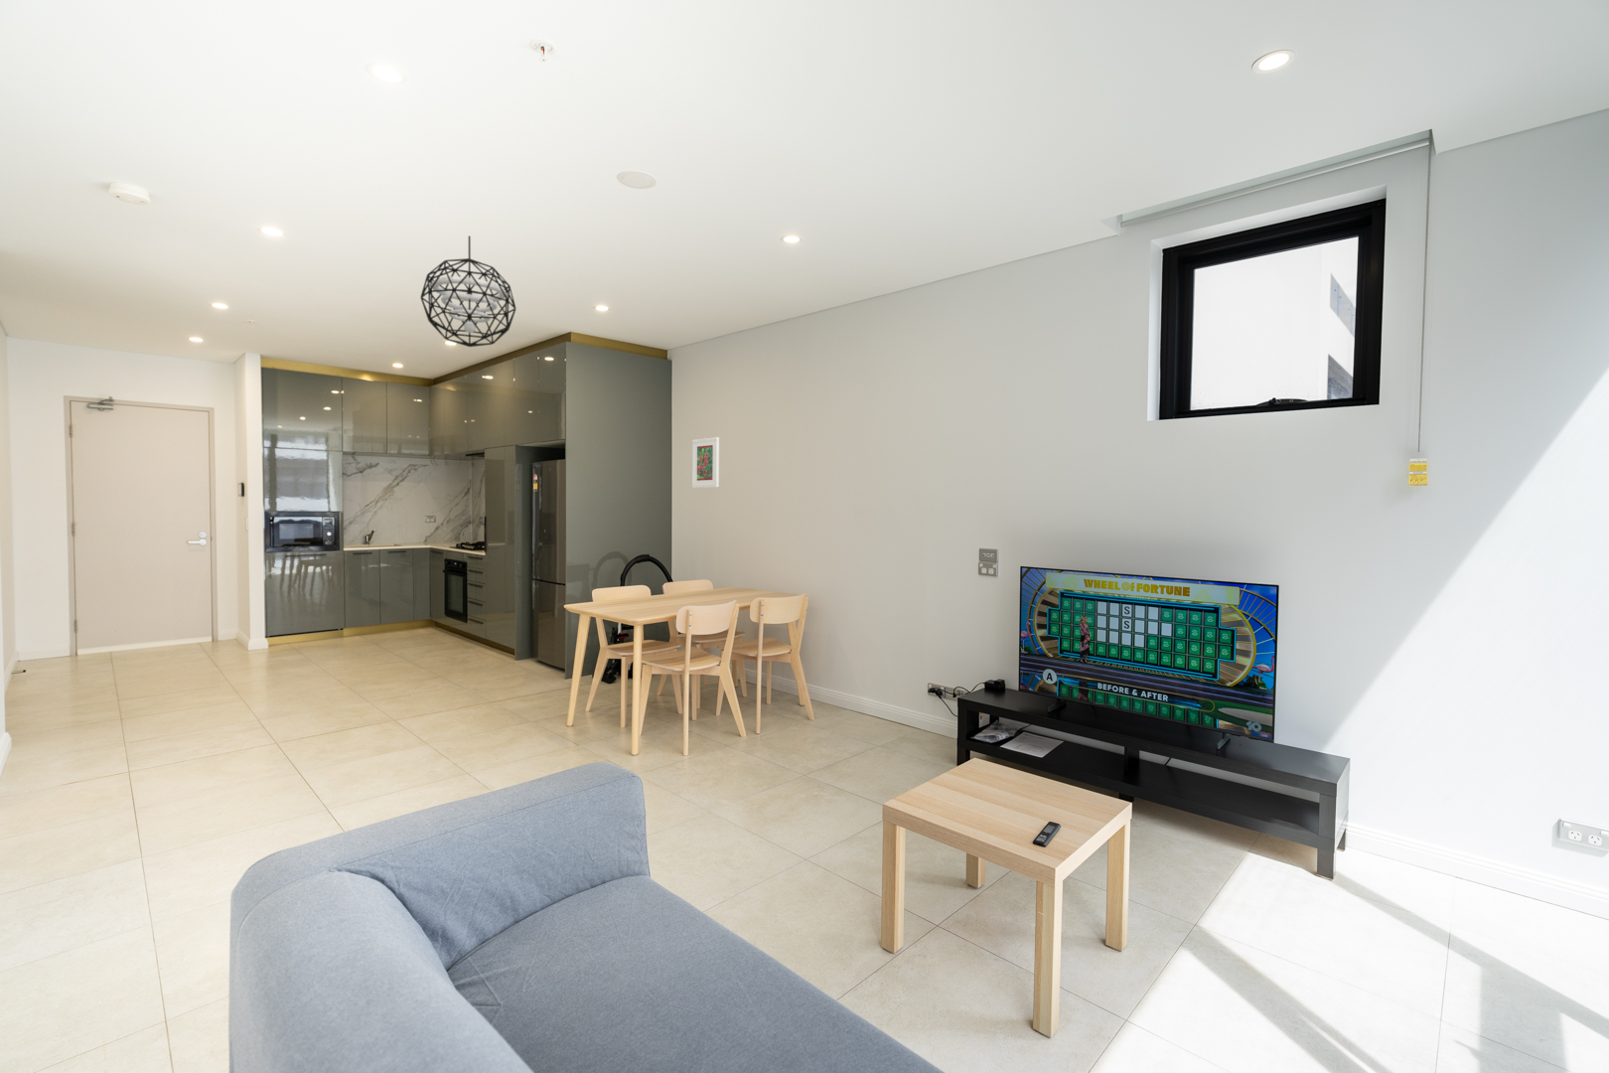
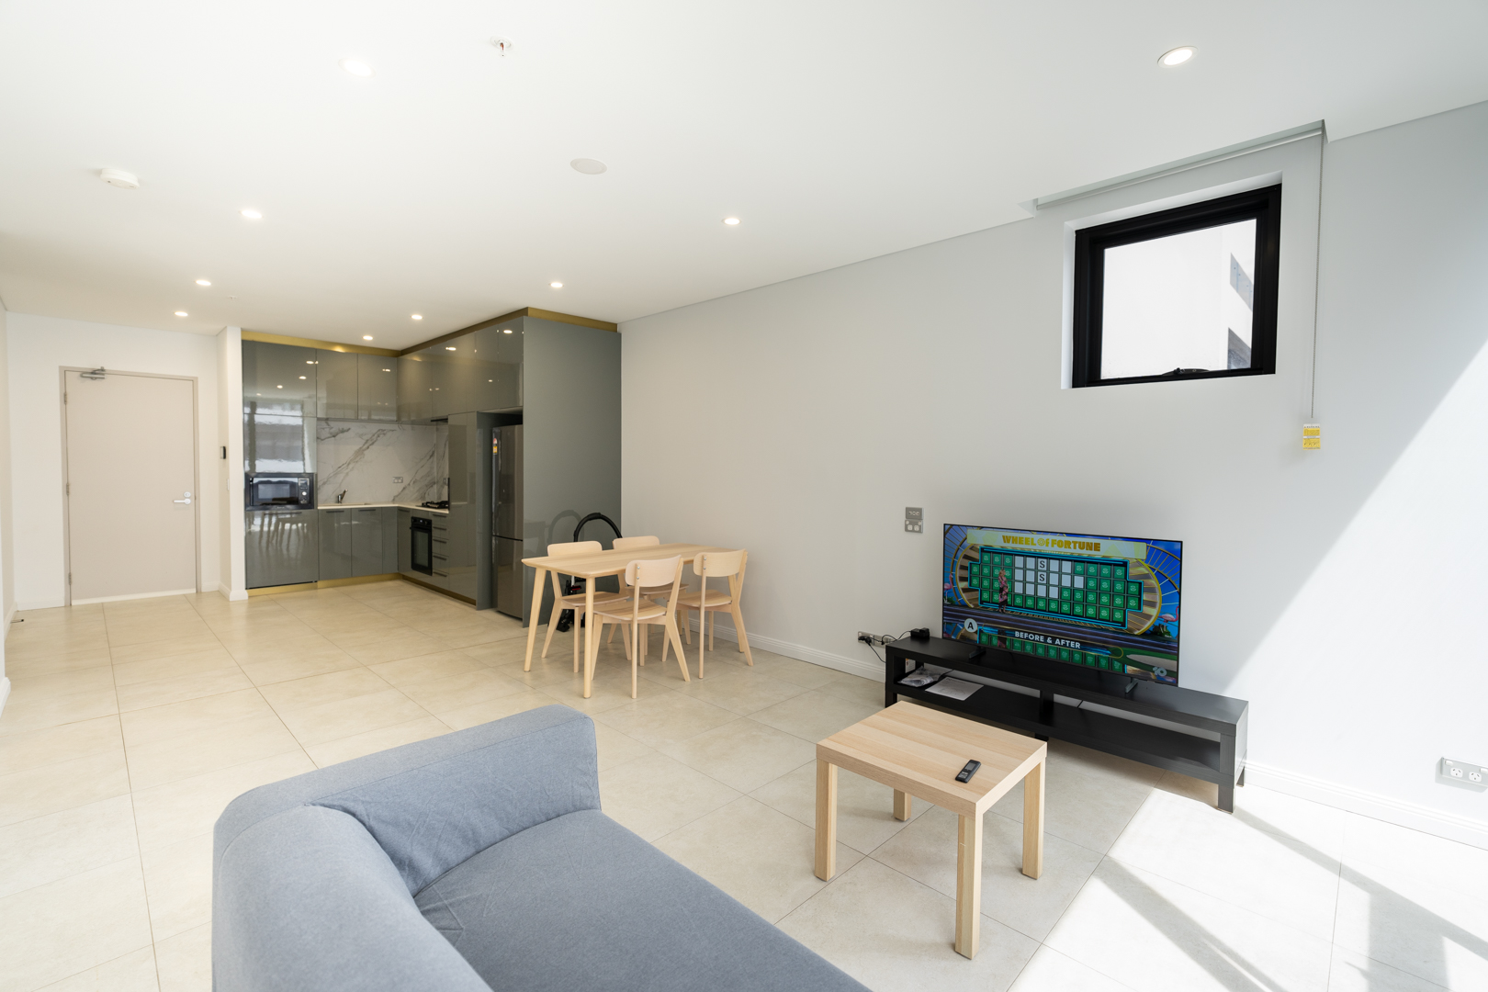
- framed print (705, 463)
- pendant light (469, 291)
